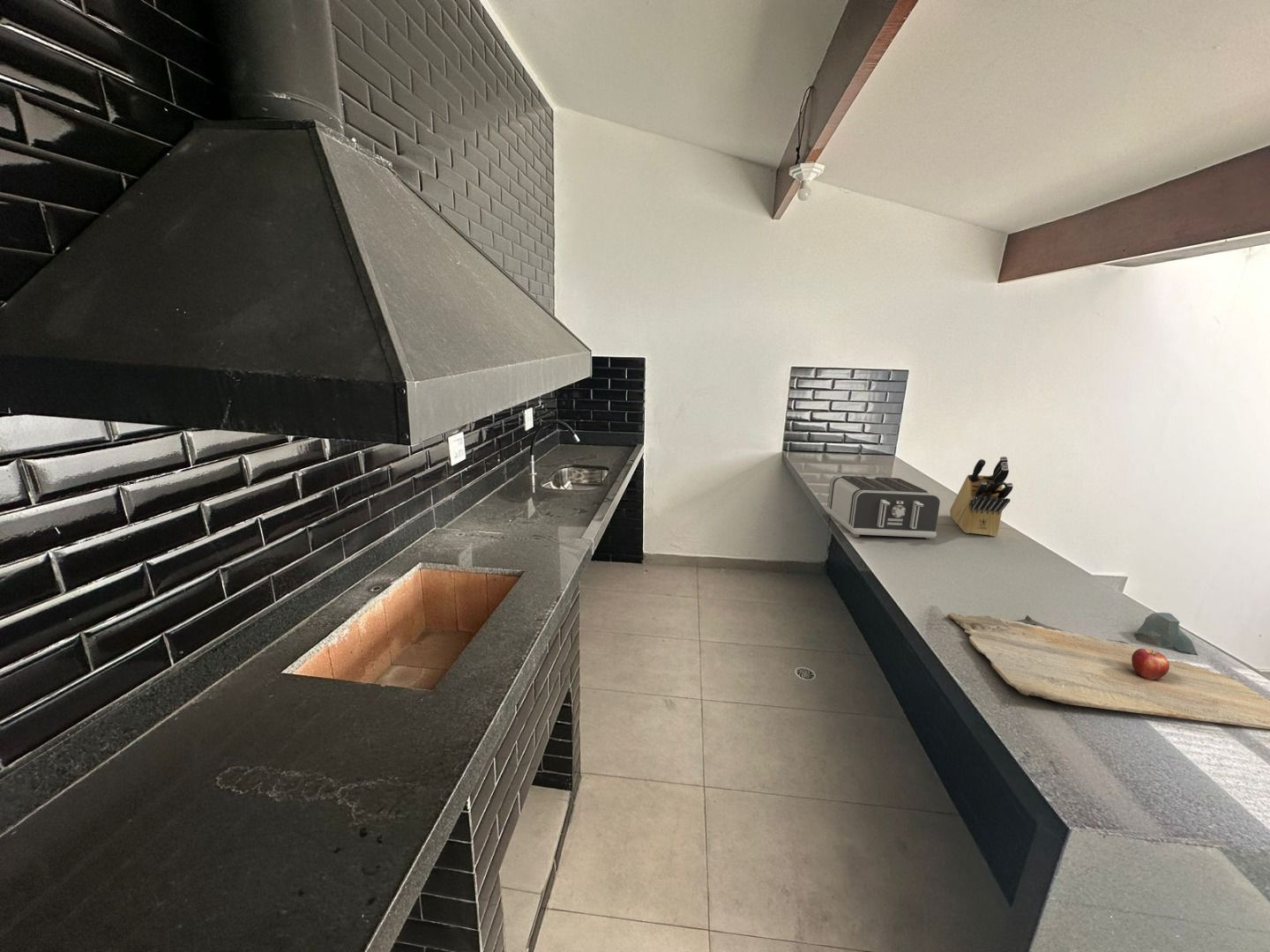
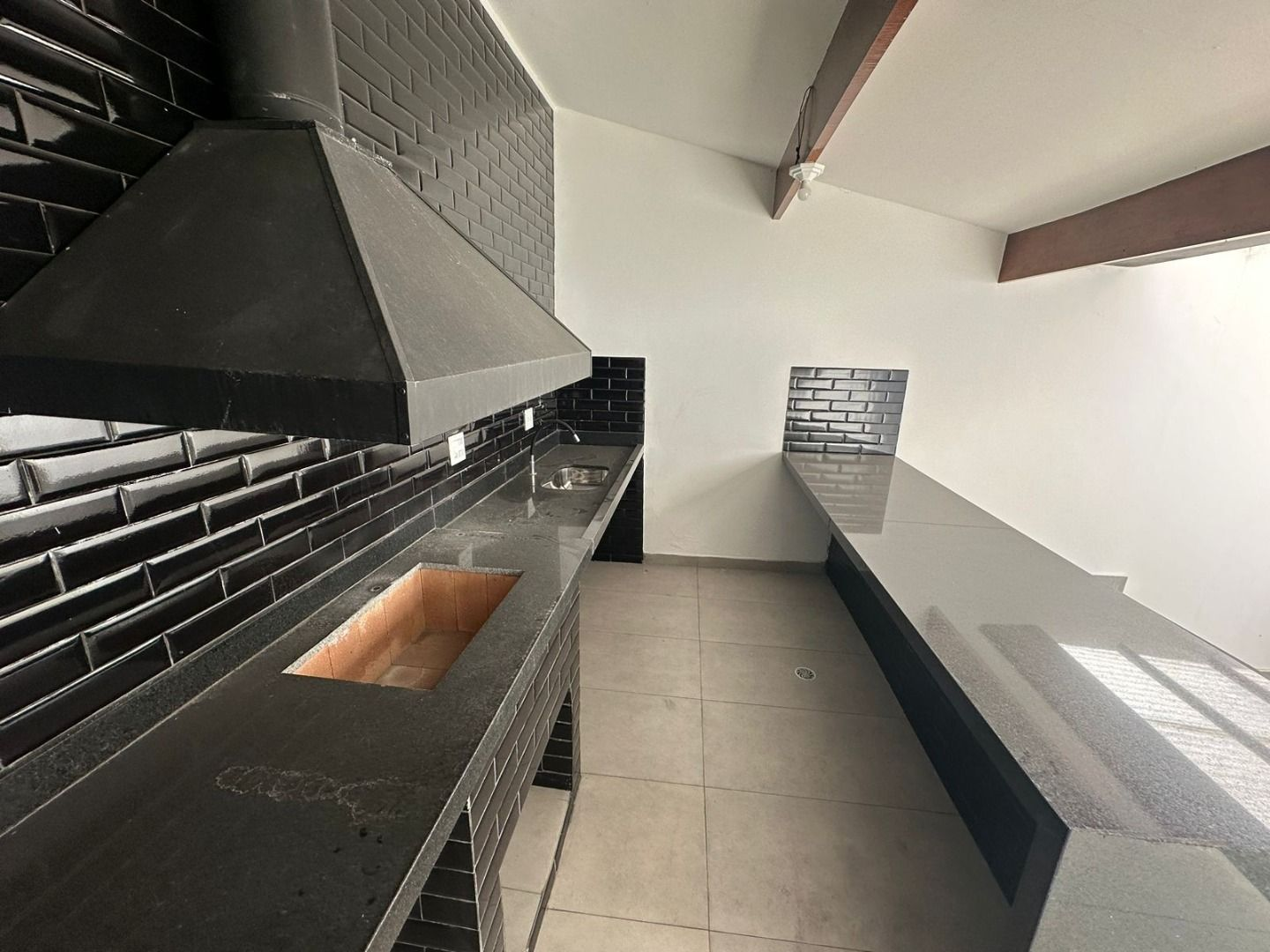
- cutting board (1103, 651)
- toaster (880, 505)
- knife block (981, 491)
